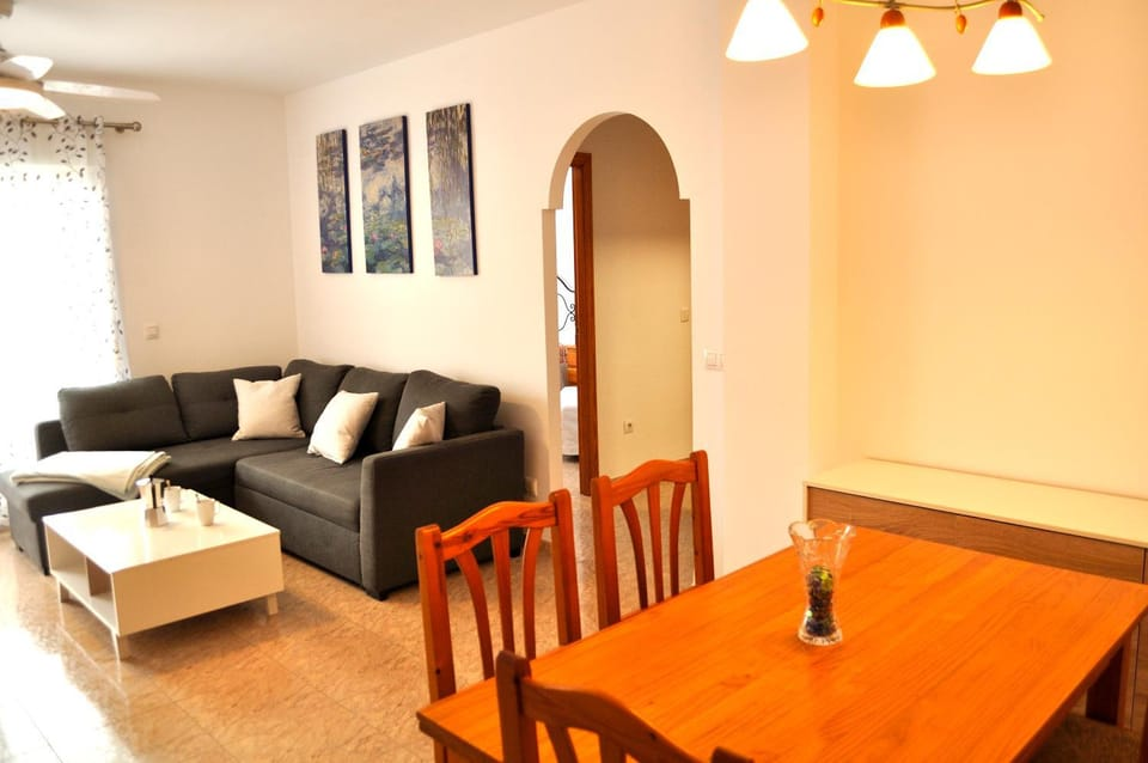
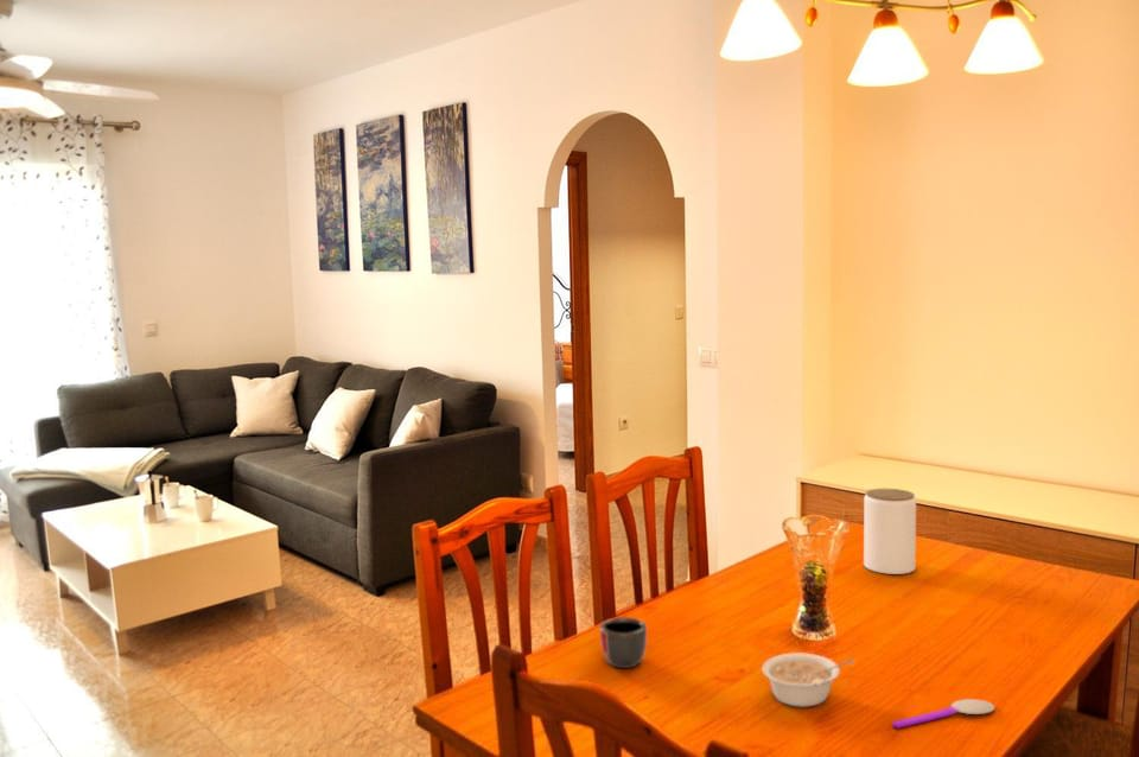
+ legume (802, 678)
+ spoon (943, 712)
+ jar (889, 529)
+ mug (622, 640)
